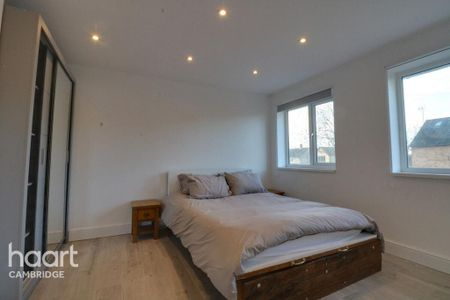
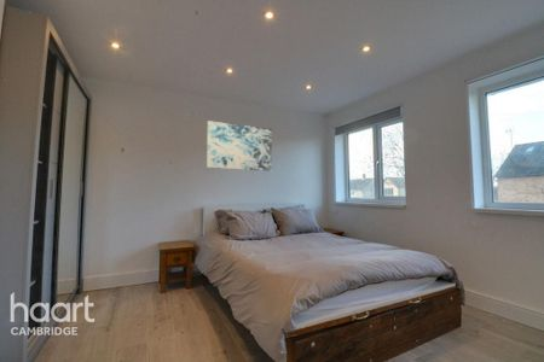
+ wall art (241, 147)
